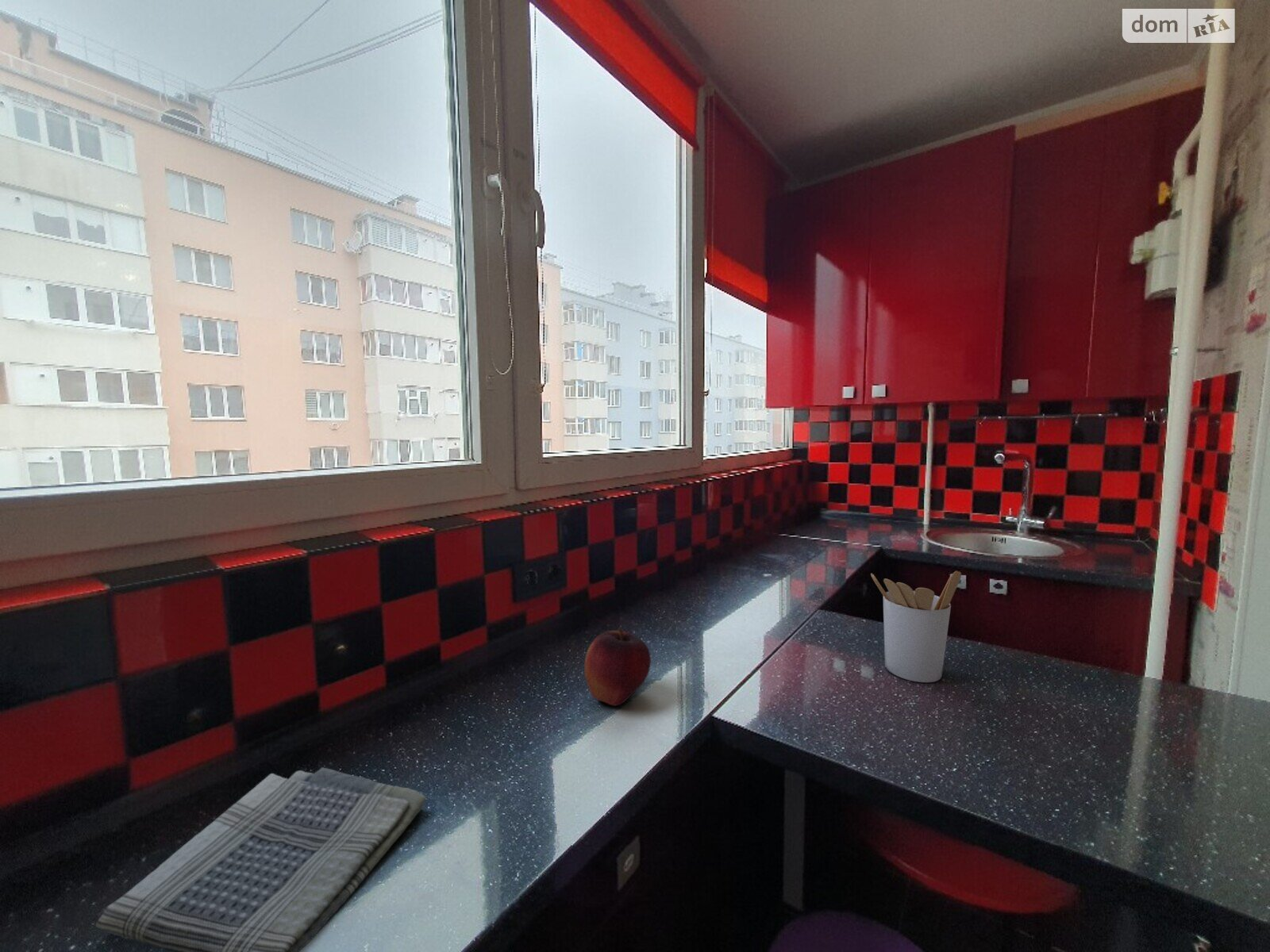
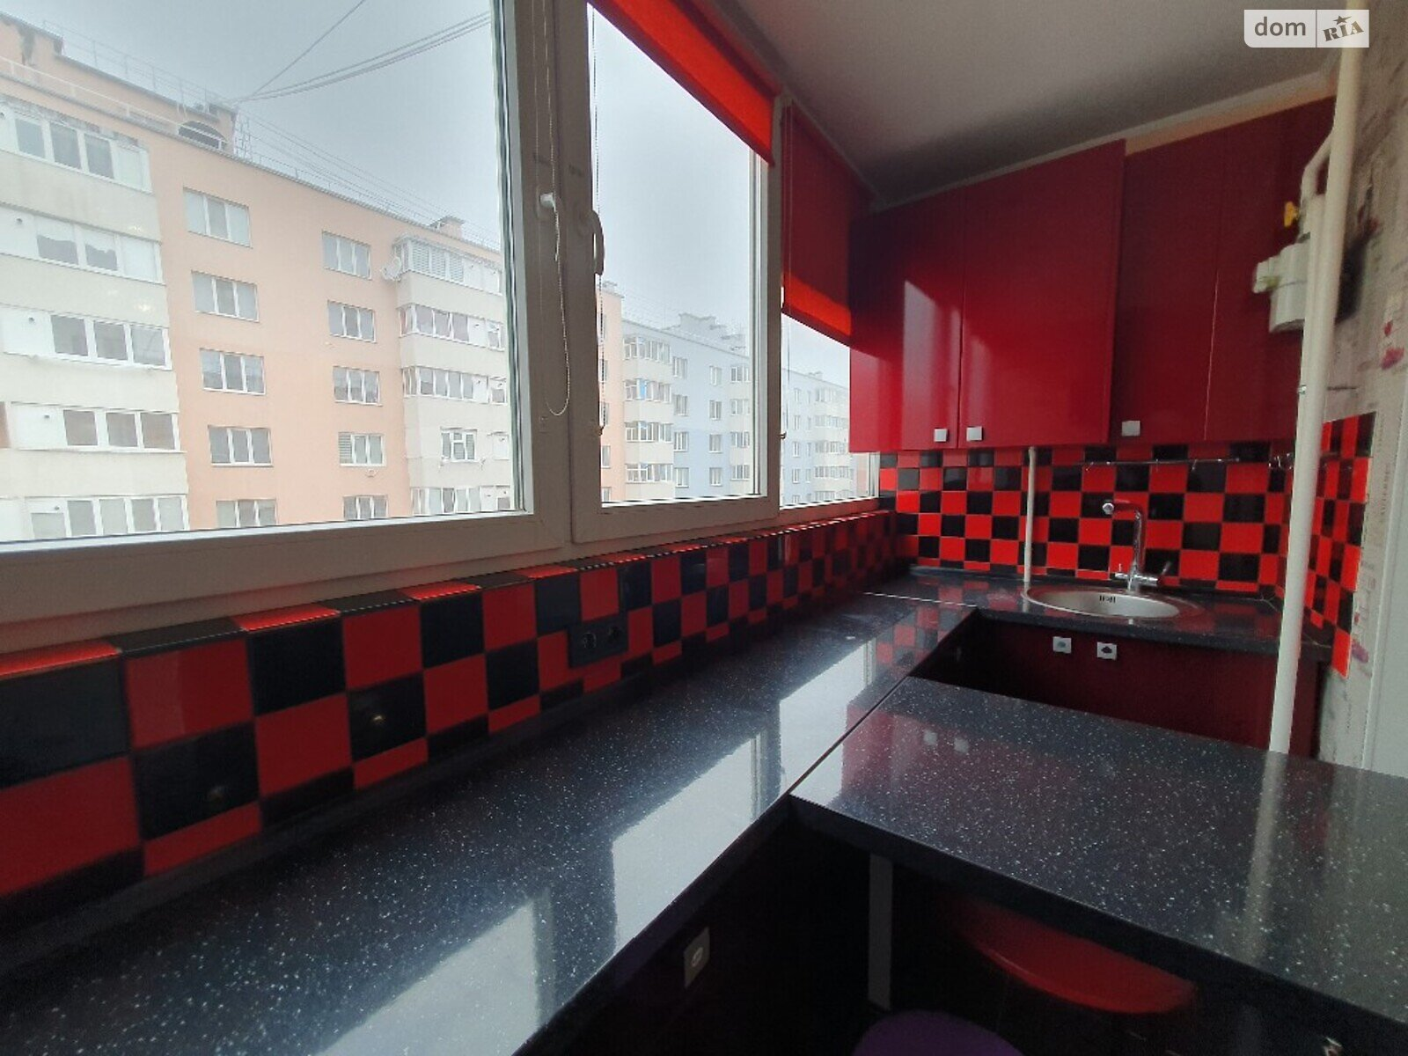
- fruit (618, 665)
- dish towel (287, 845)
- utensil holder (912, 623)
